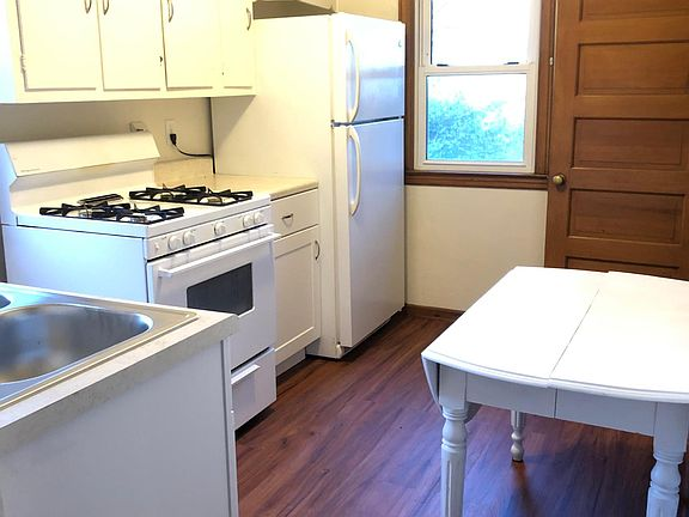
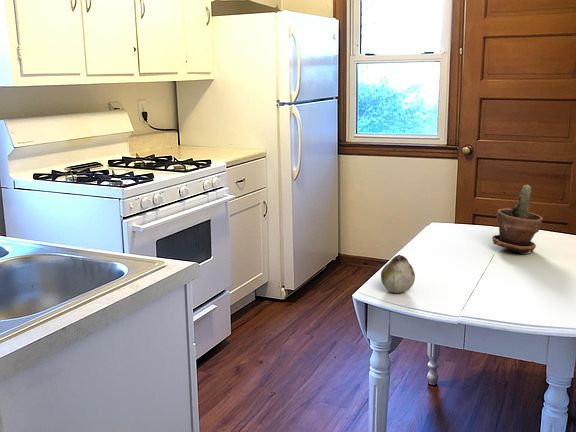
+ fruit (397, 271)
+ potted plant (517, 216)
